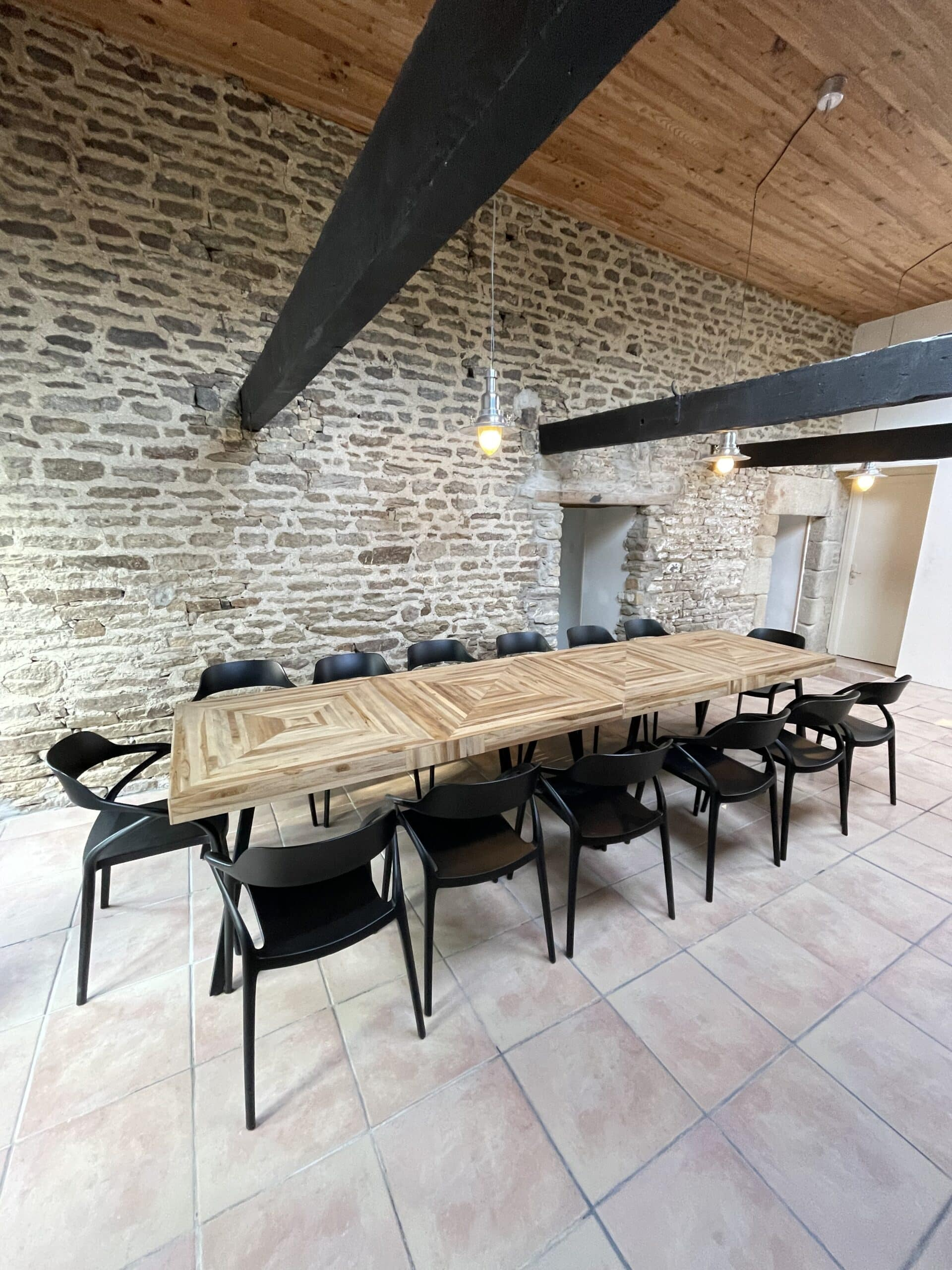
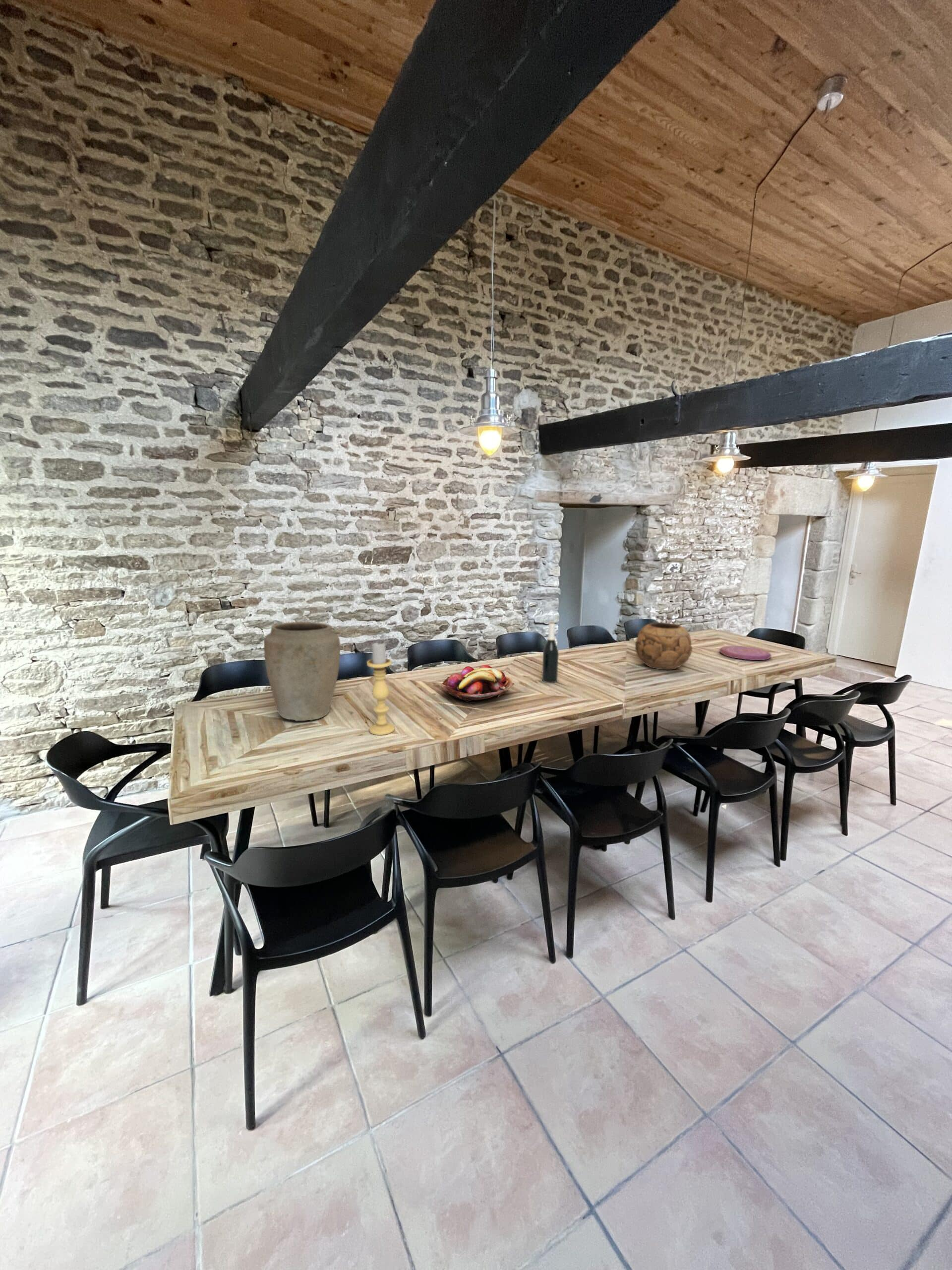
+ plate (745, 652)
+ vase (304, 670)
+ candle holder (380, 687)
+ wine bottle (550, 652)
+ decorative bowl (663, 646)
+ fruit basket (477, 682)
